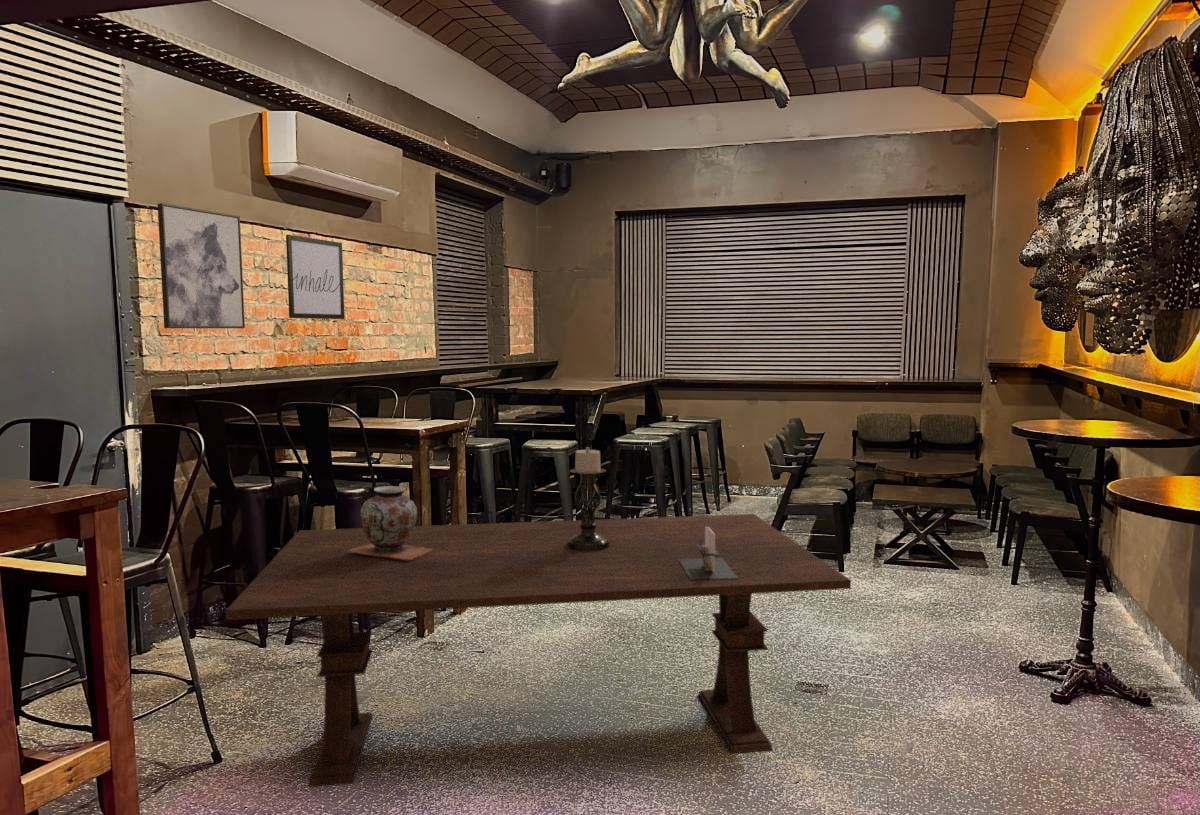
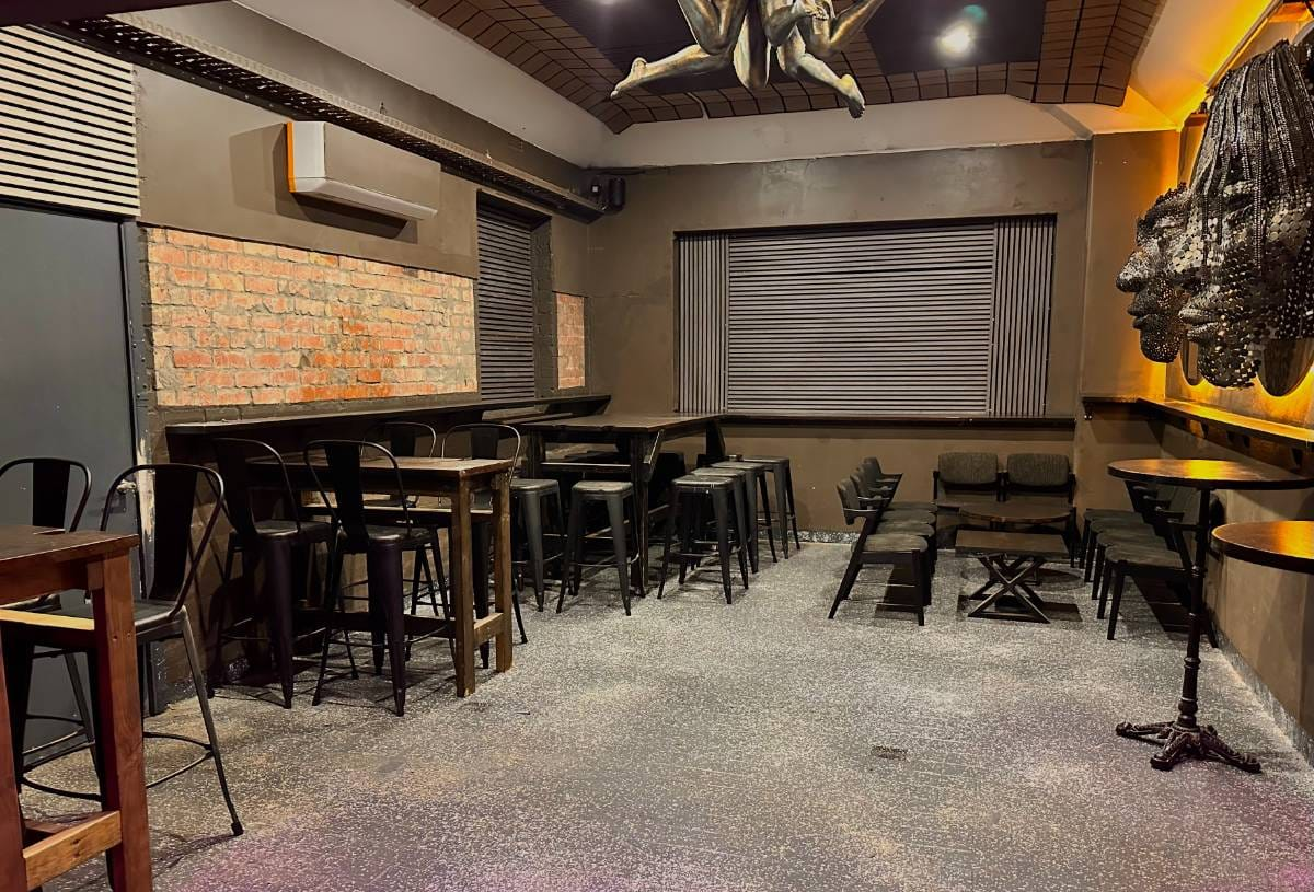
- wall art (203, 269)
- wall art (316, 278)
- candle holder (589, 494)
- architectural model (707, 549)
- dining table (537, 604)
- decorative vase (390, 520)
